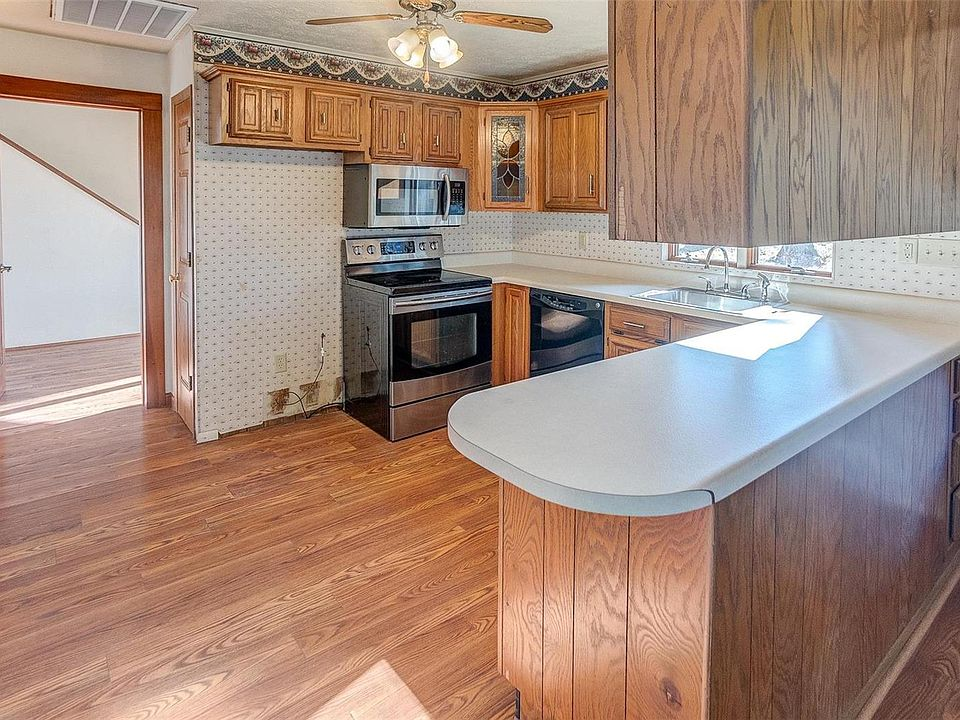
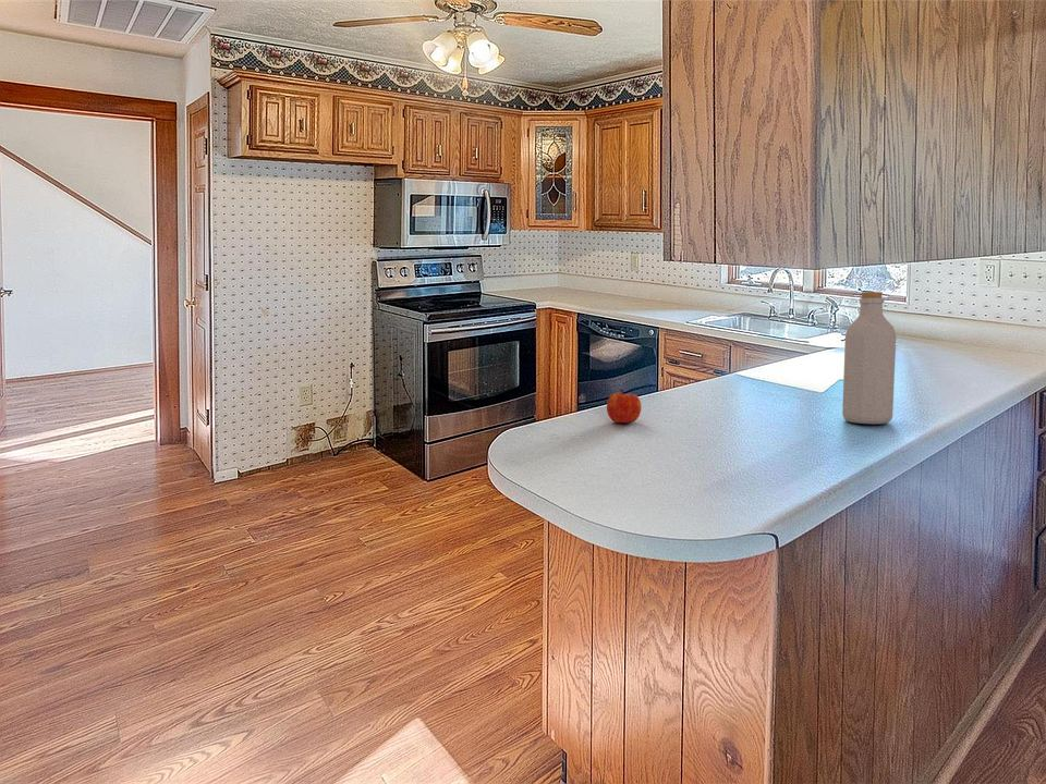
+ bottle (868, 357)
+ fruit (623, 405)
